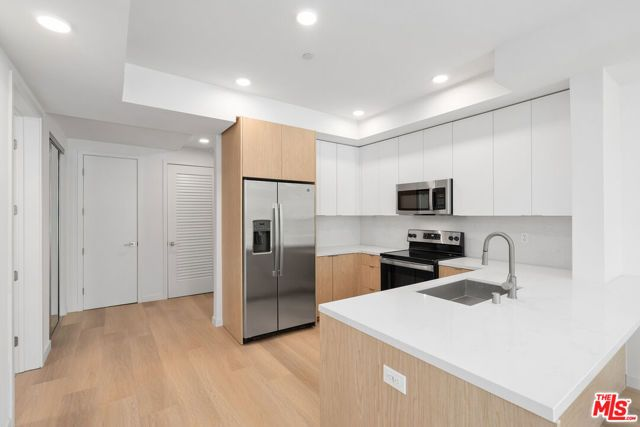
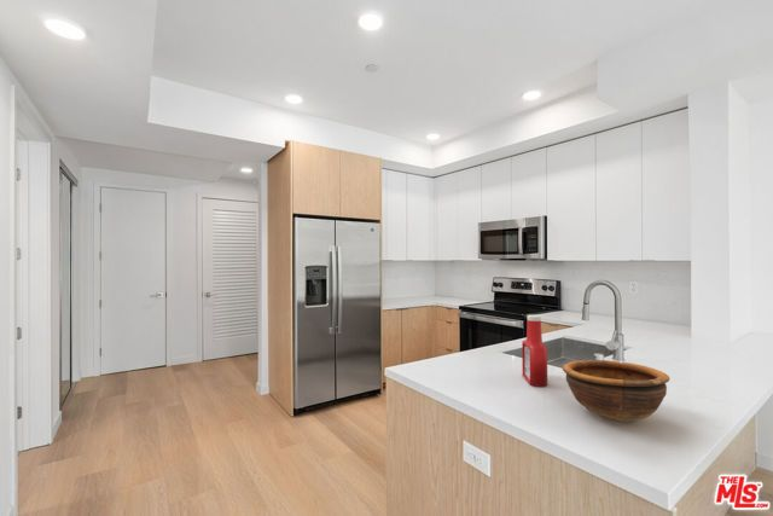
+ soap bottle (534, 347)
+ bowl (612, 390)
